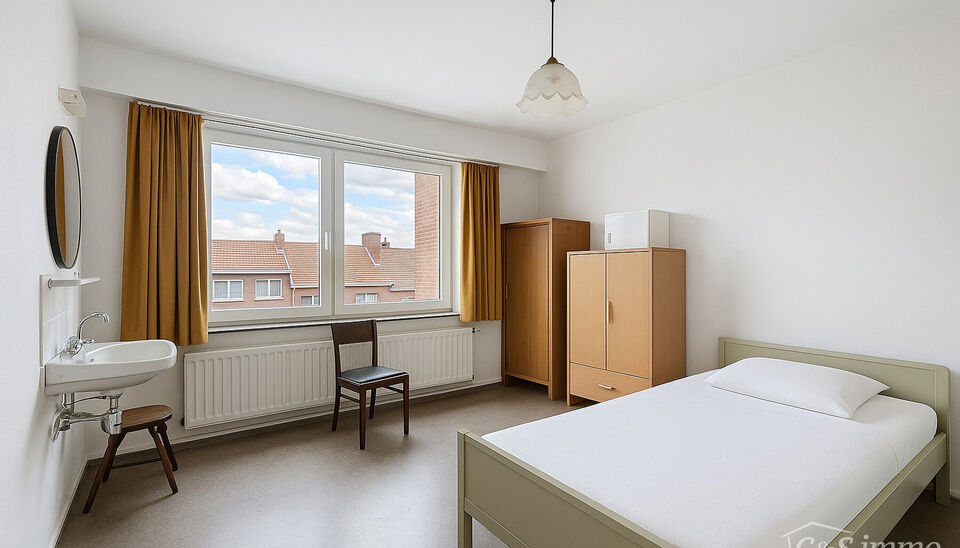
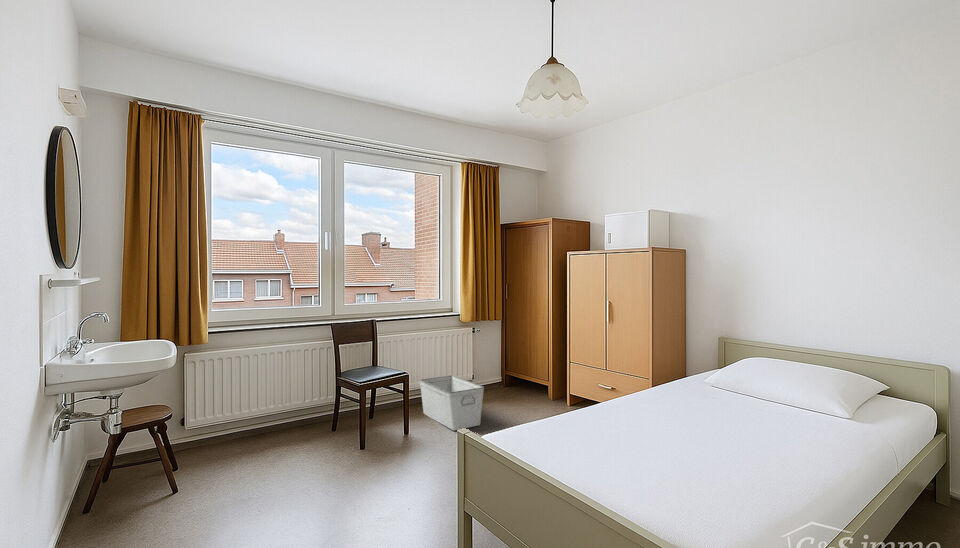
+ storage bin (450, 401)
